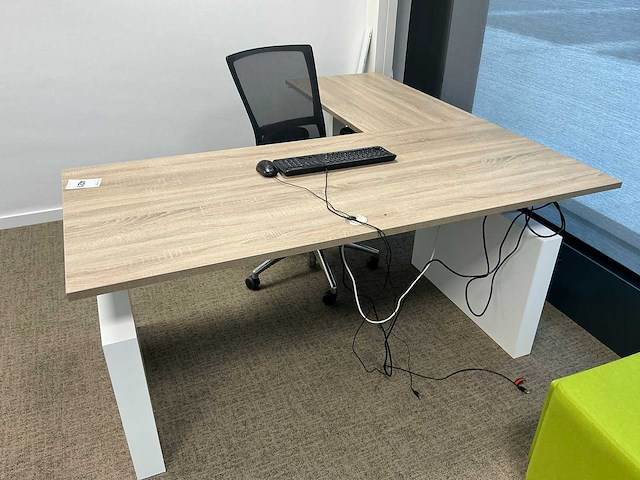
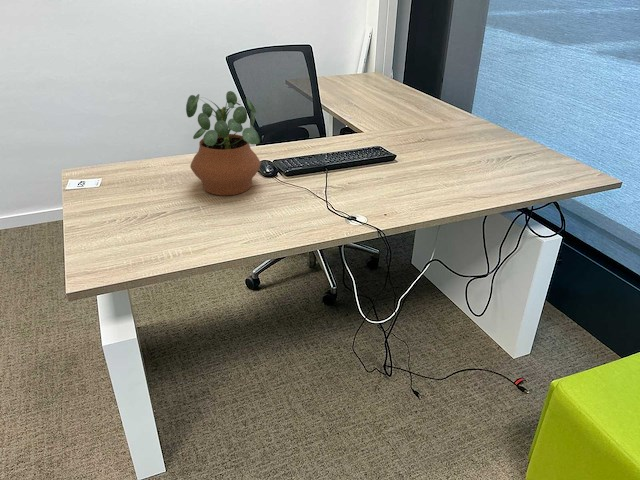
+ potted plant (229, 144)
